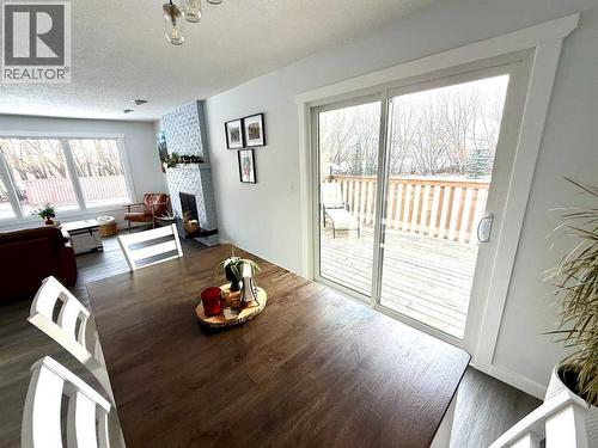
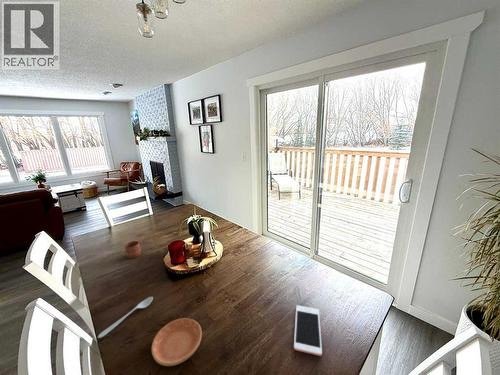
+ mug (136, 247)
+ cell phone (307, 327)
+ spoon (127, 315)
+ saucer (177, 341)
